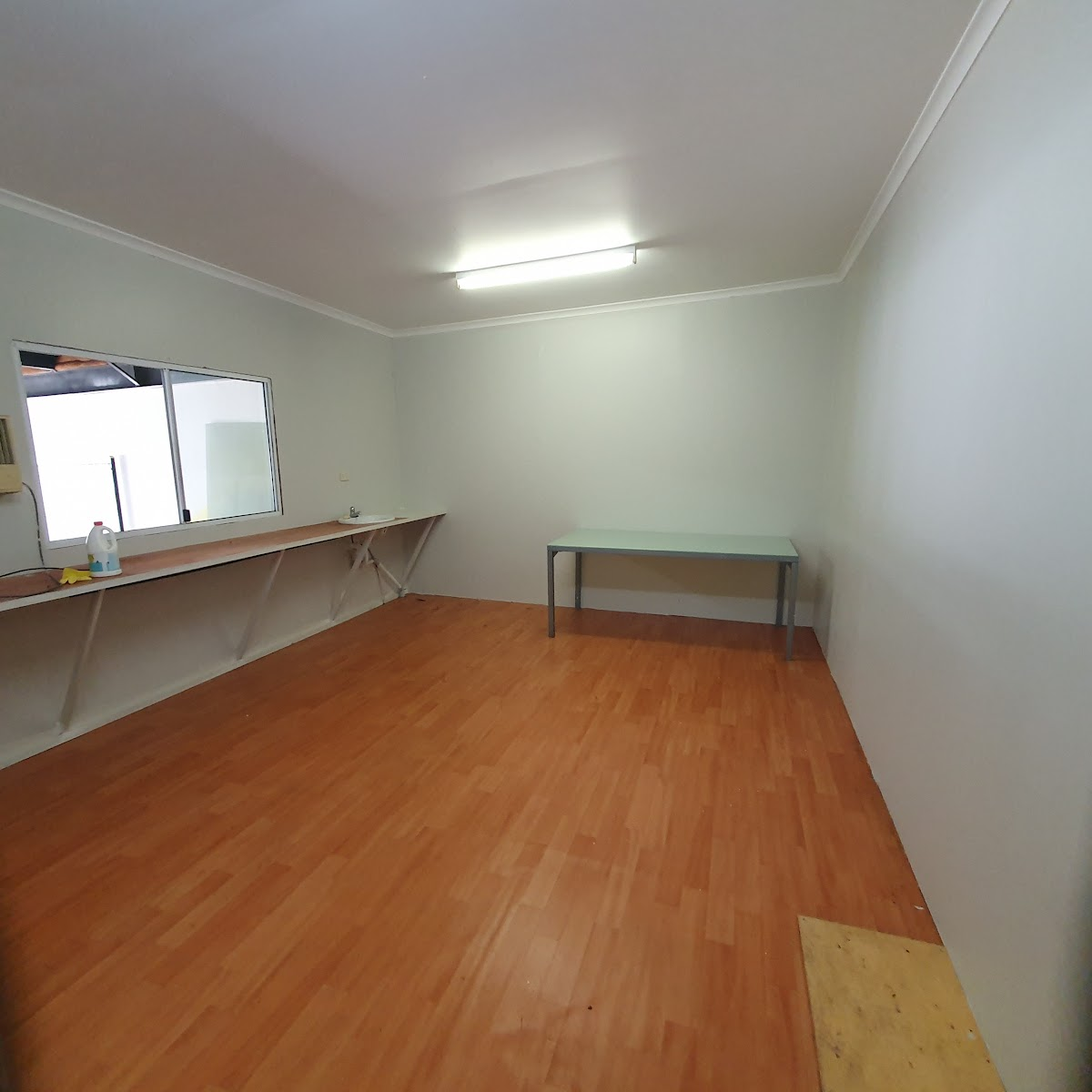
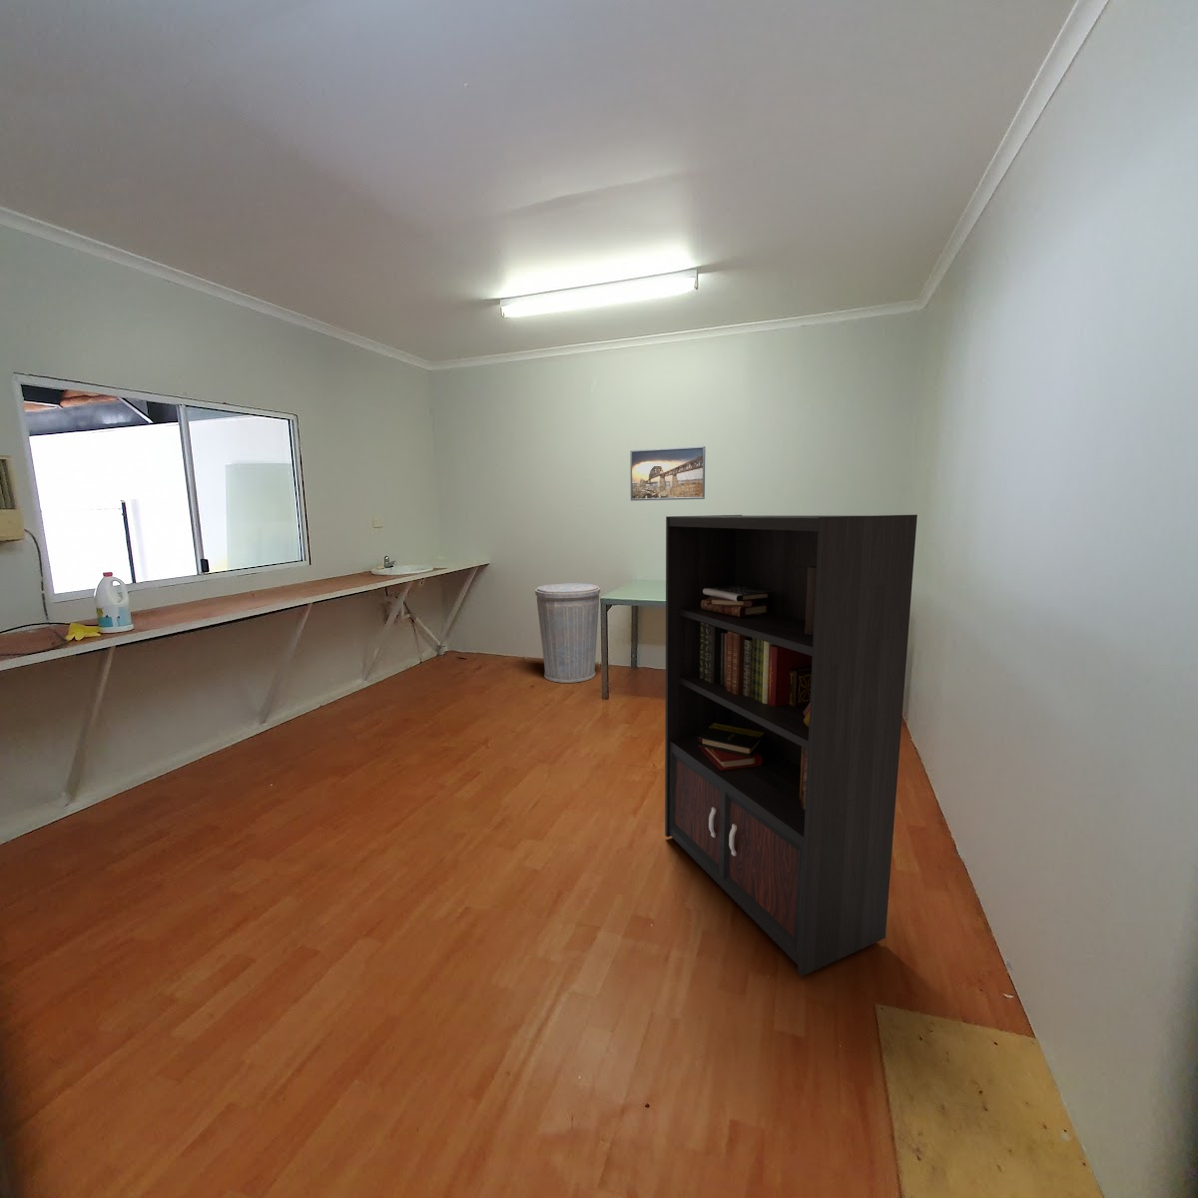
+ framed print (666, 474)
+ trash can (568, 631)
+ bookcase (818, 715)
